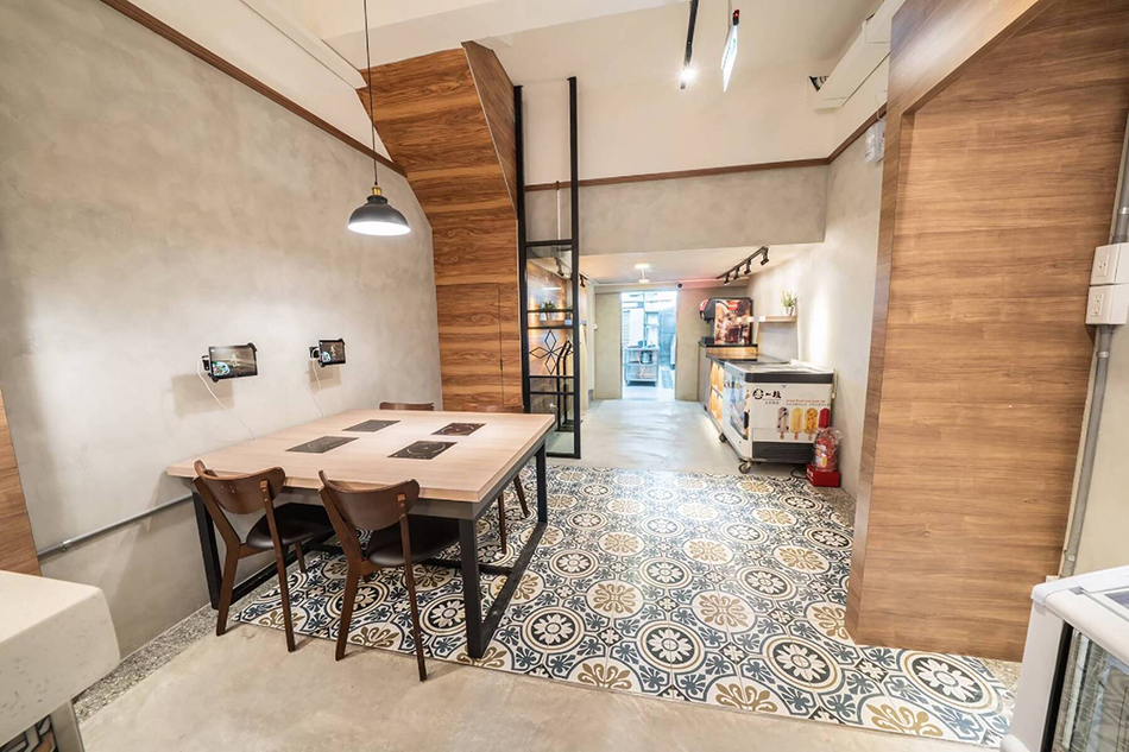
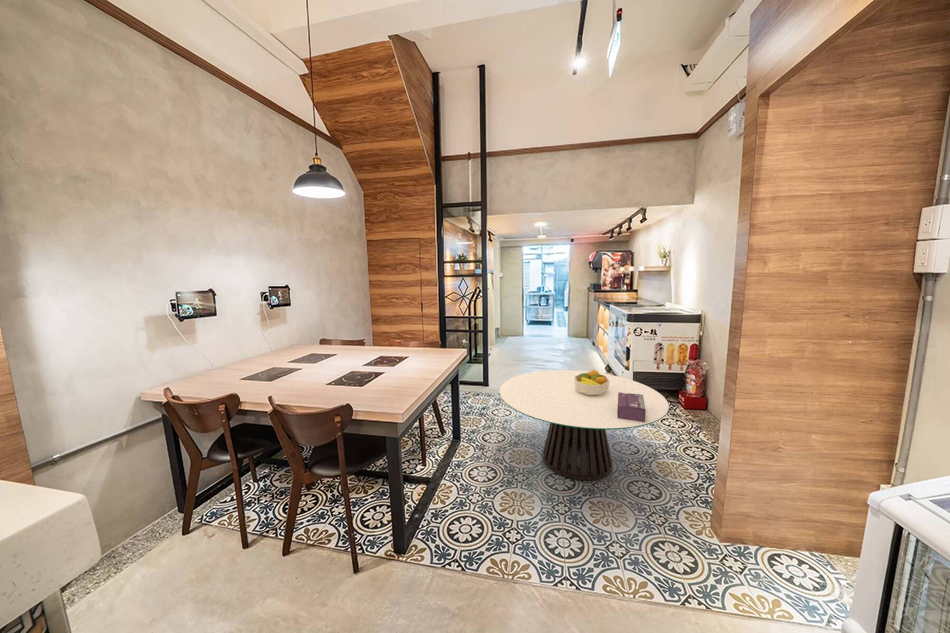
+ tissue box (630, 405)
+ fruit bowl (591, 381)
+ dining table (577, 426)
